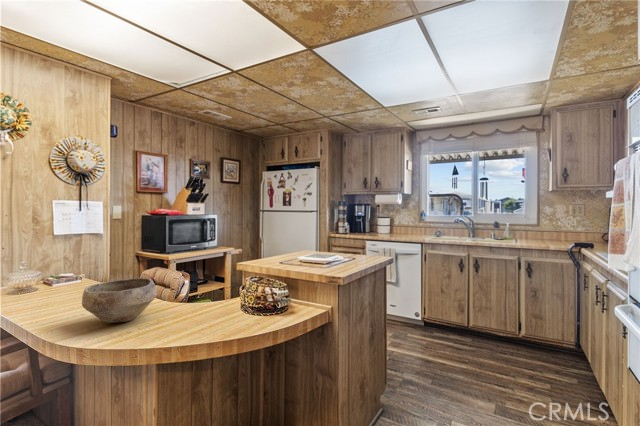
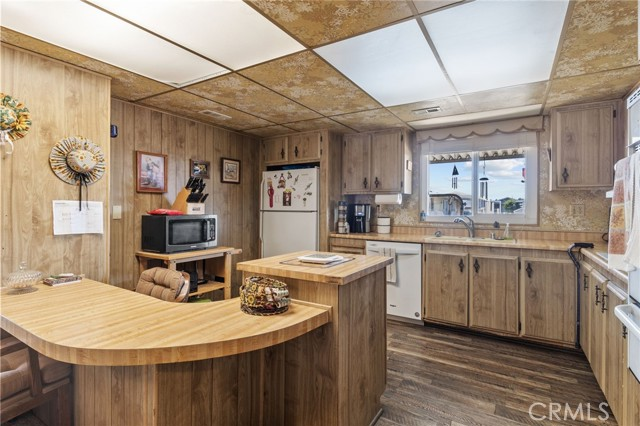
- bowl (121, 301)
